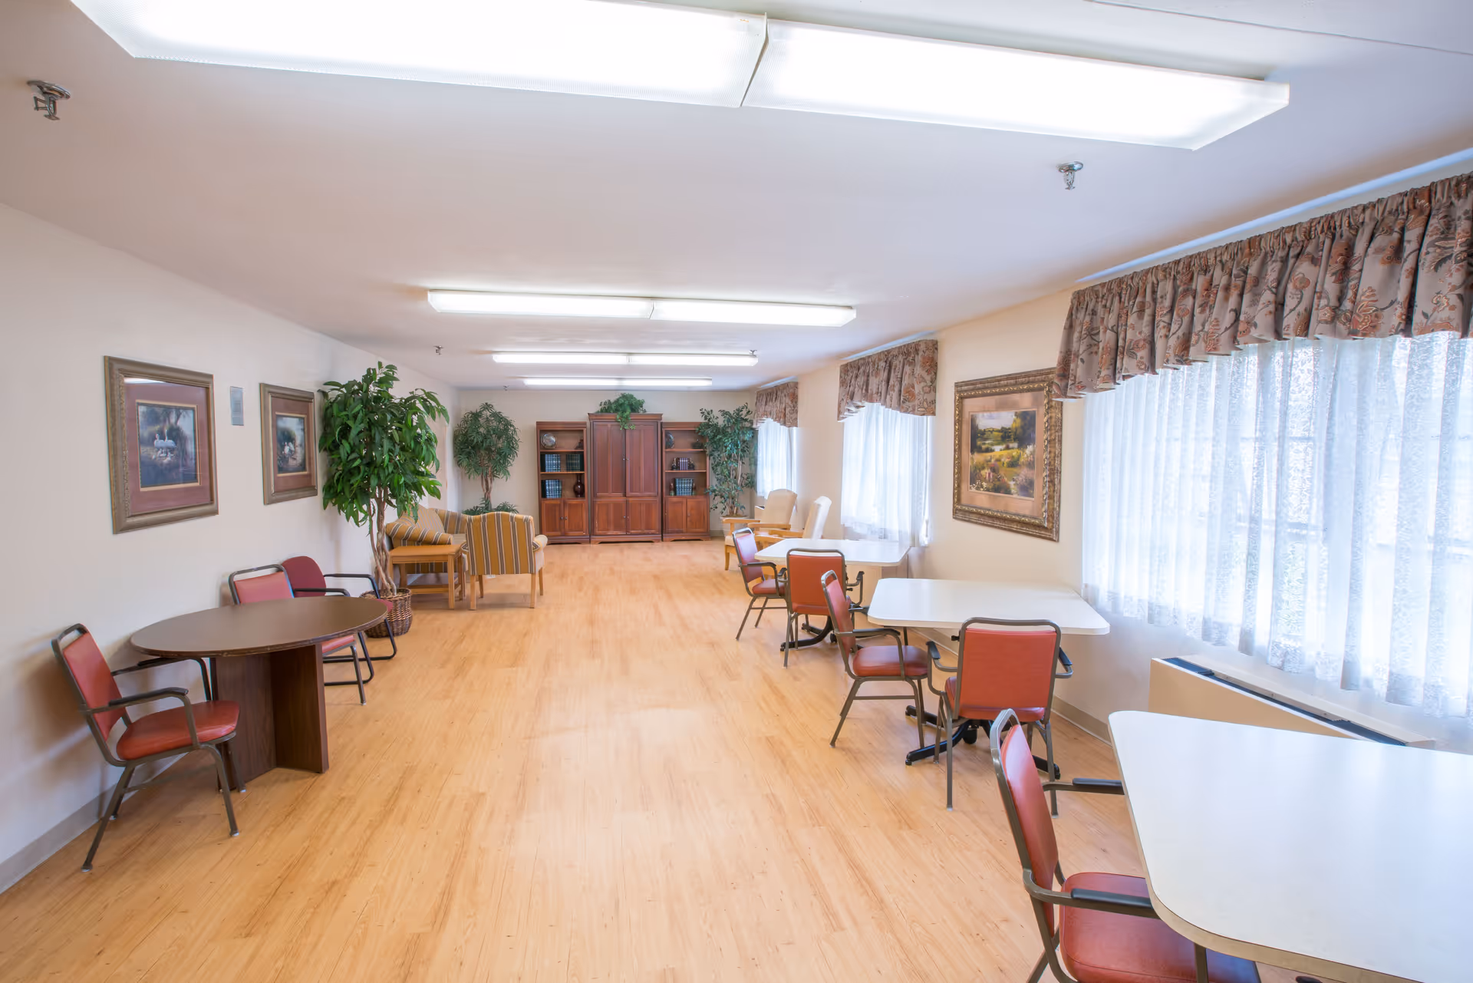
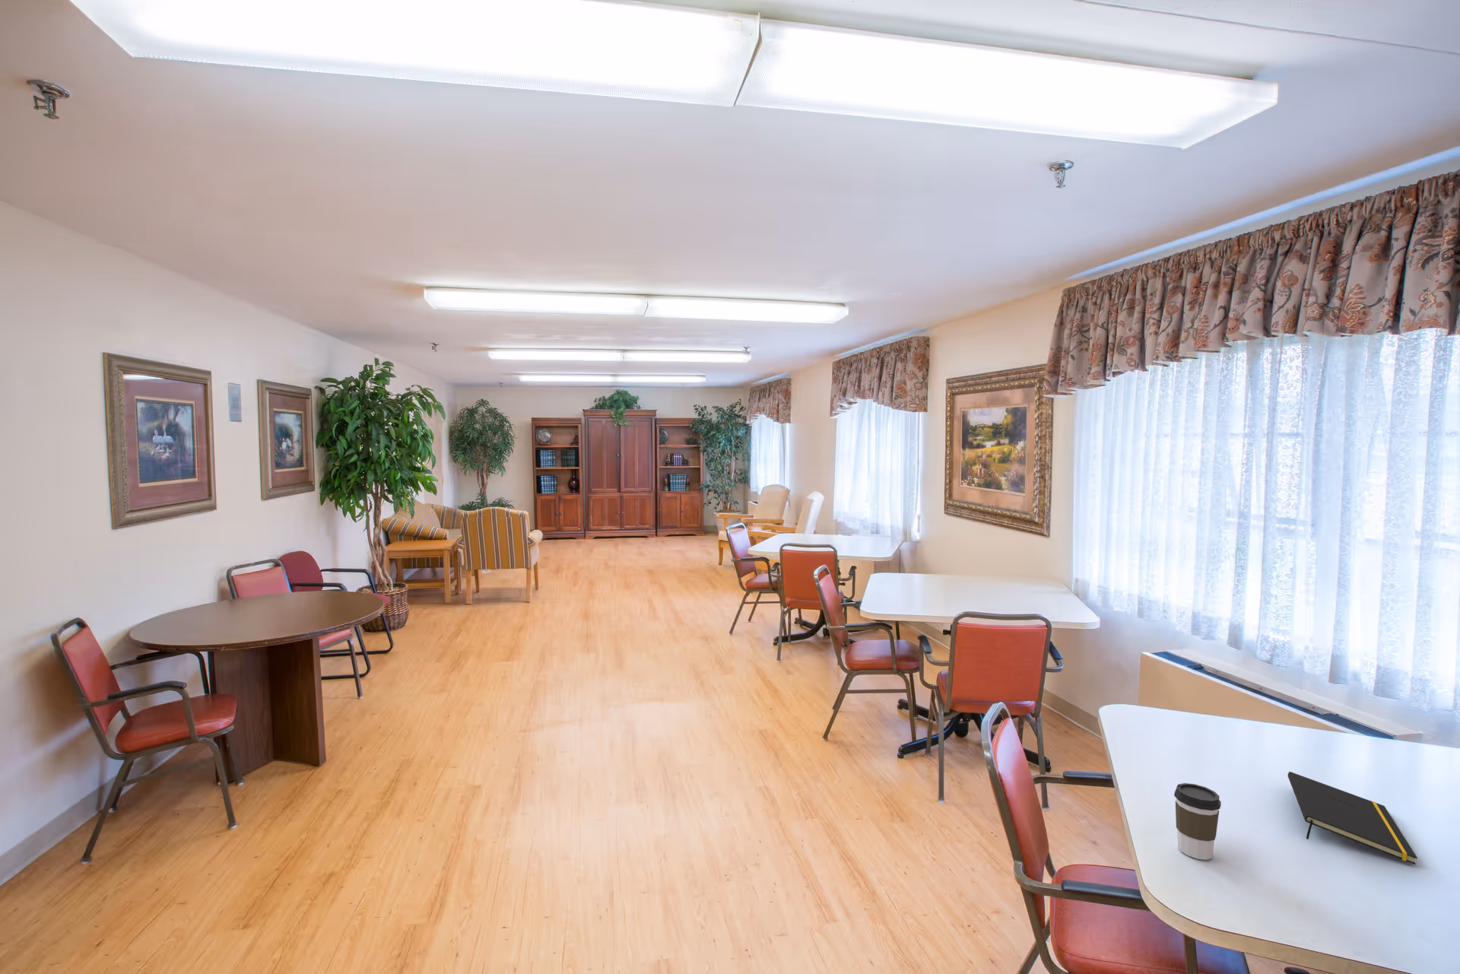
+ coffee cup (1196, 821)
+ notepad (1346, 813)
